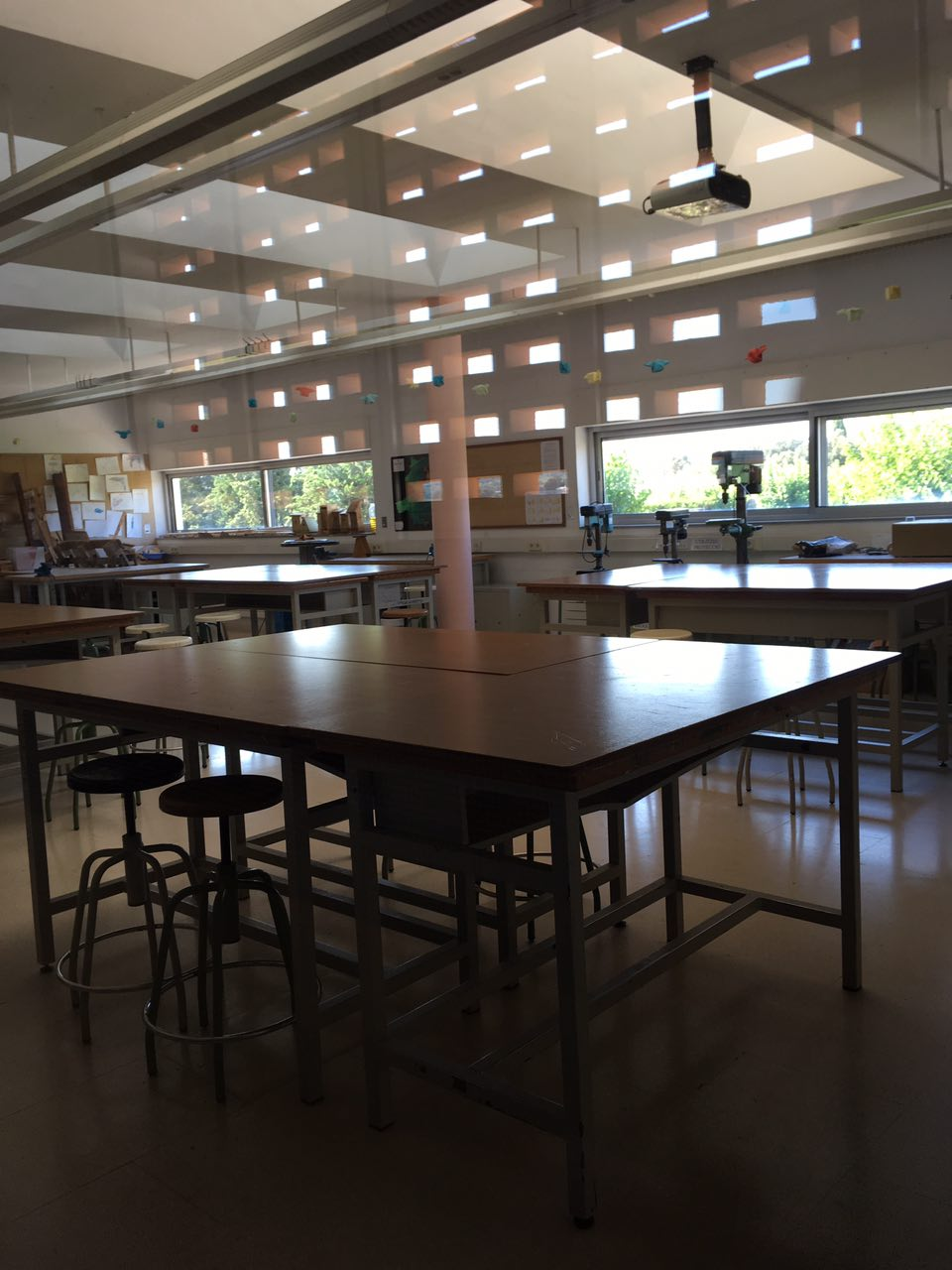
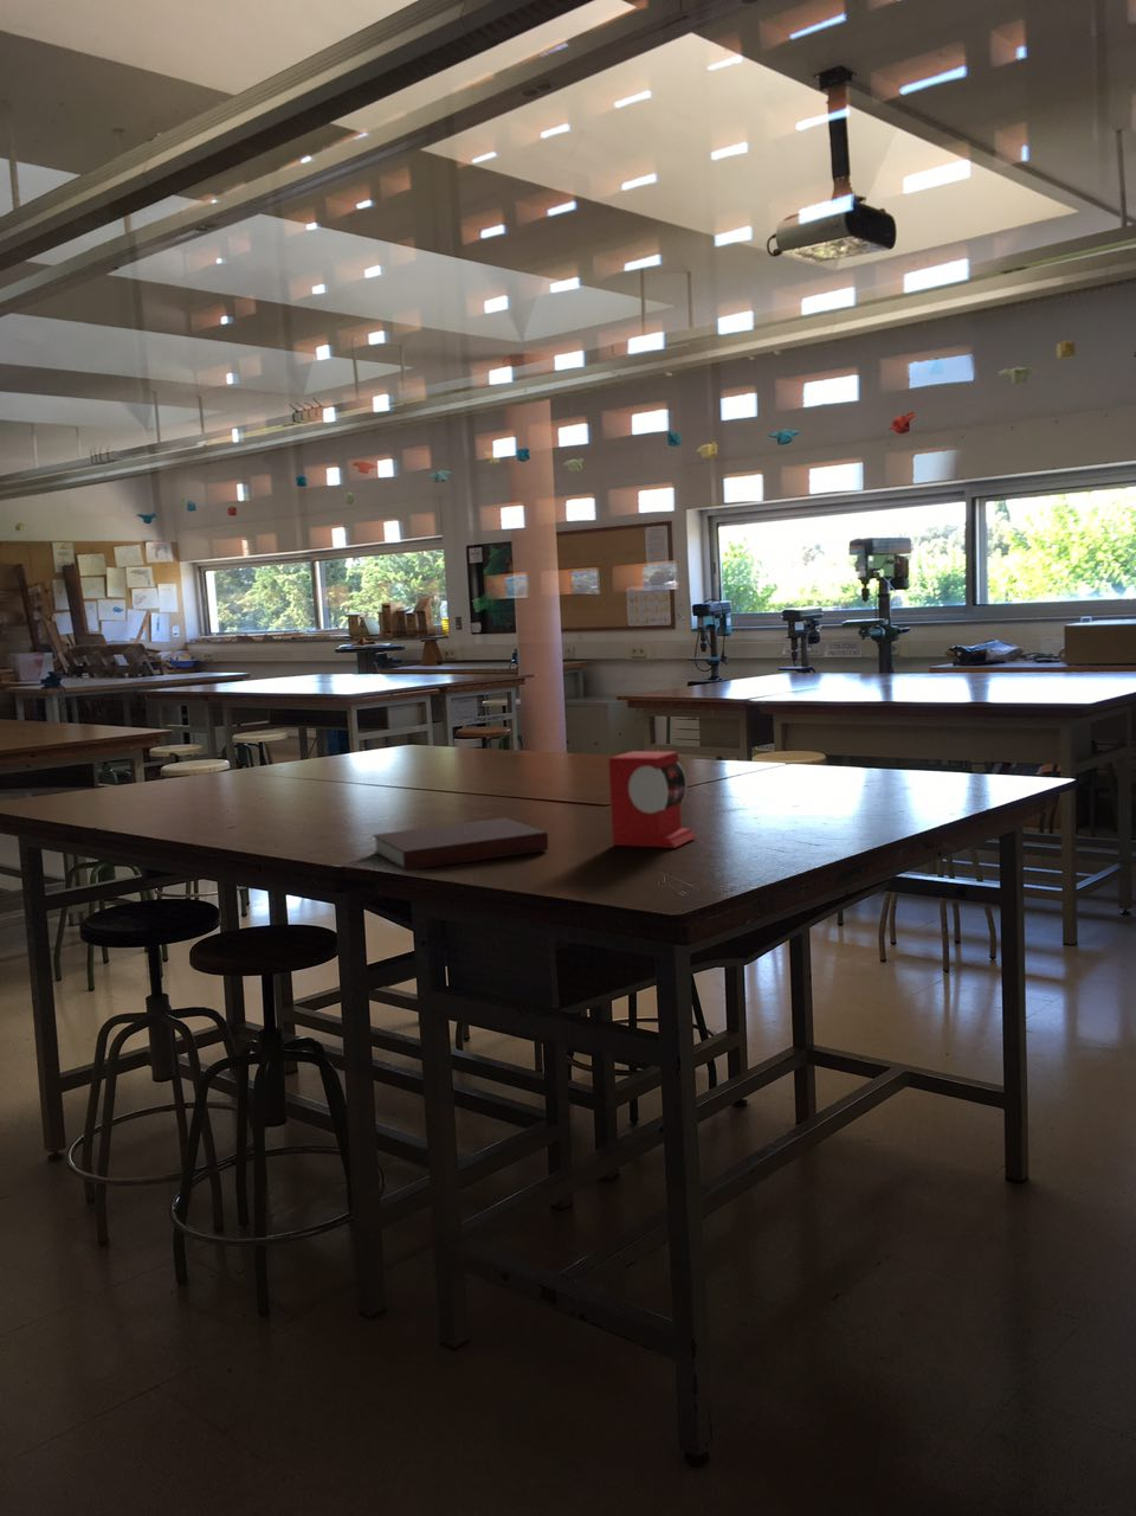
+ tape dispenser (652, 797)
+ notebook (458, 842)
